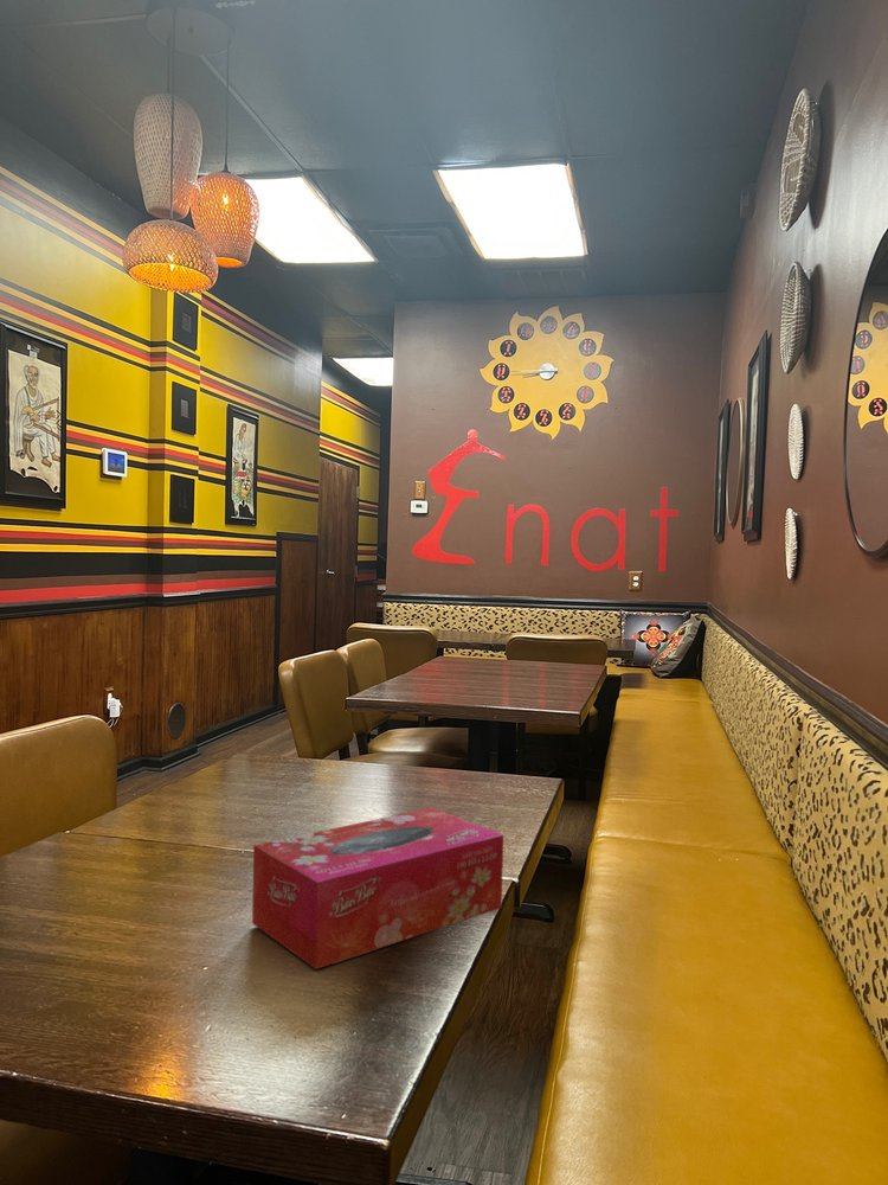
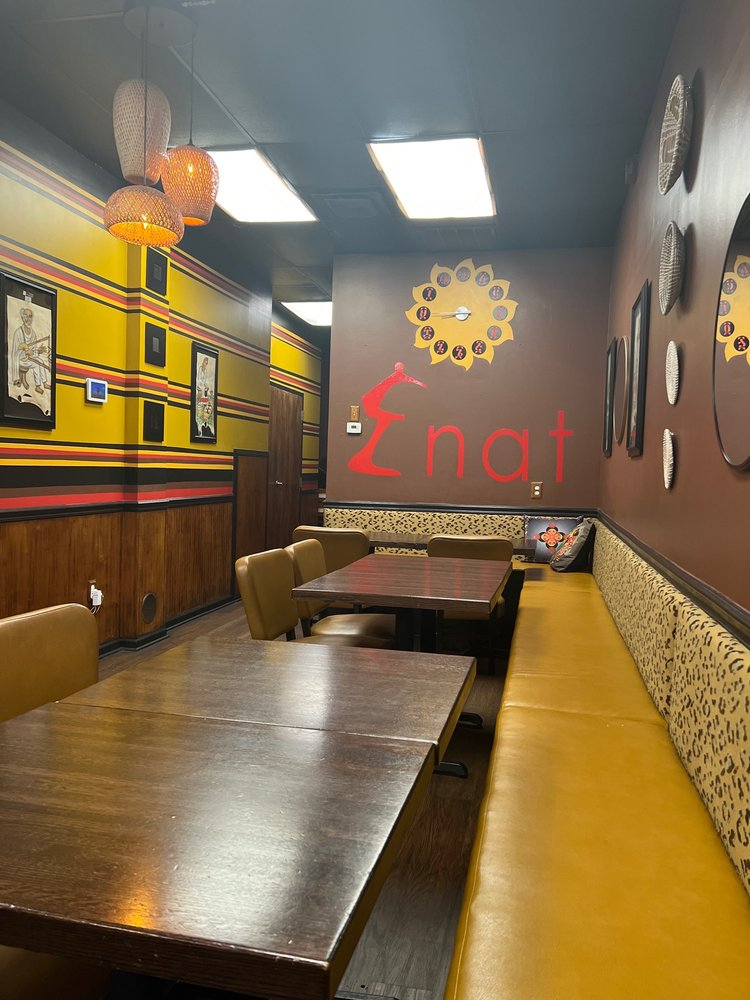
- tissue box (381, 877)
